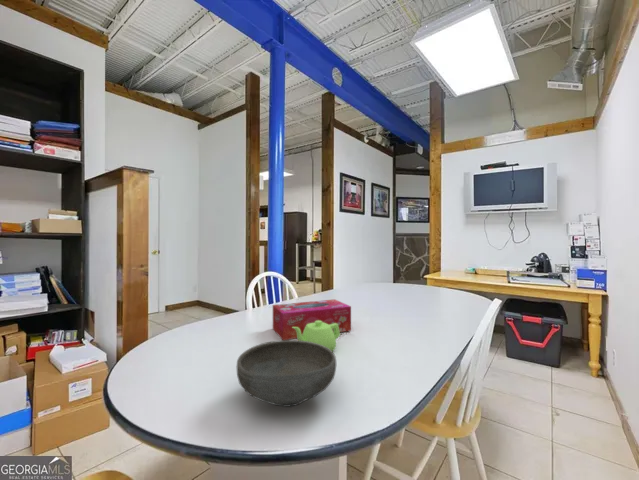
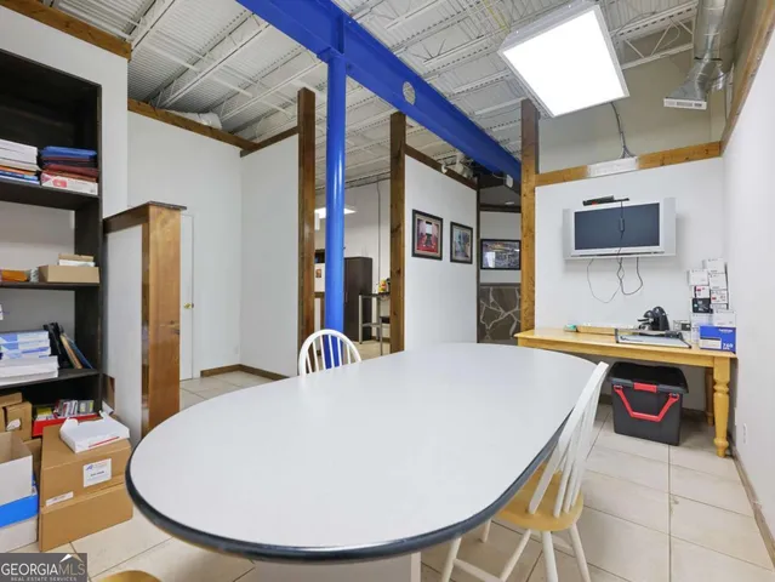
- bowl (287, 375)
- teapot (316, 335)
- tissue box (311, 317)
